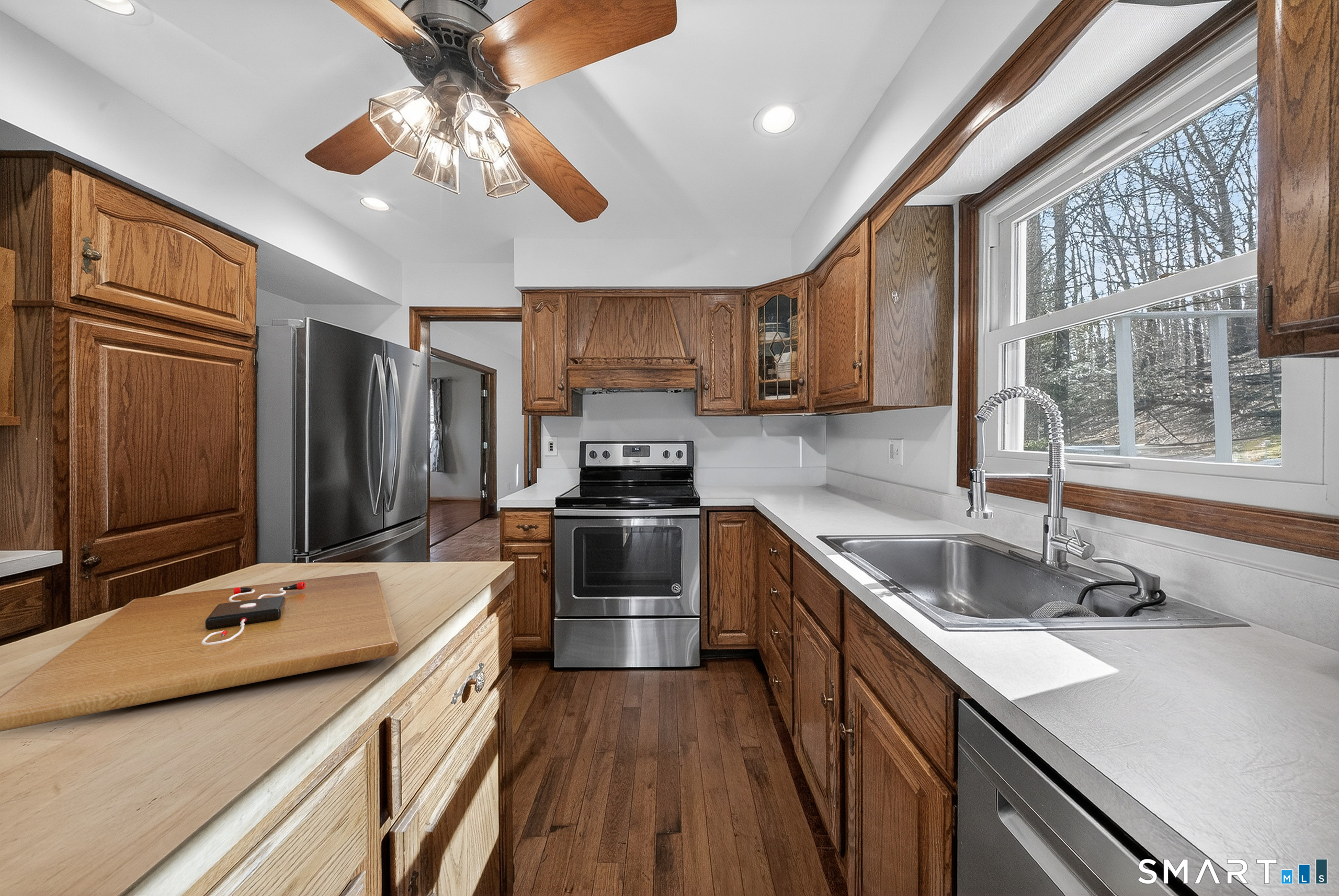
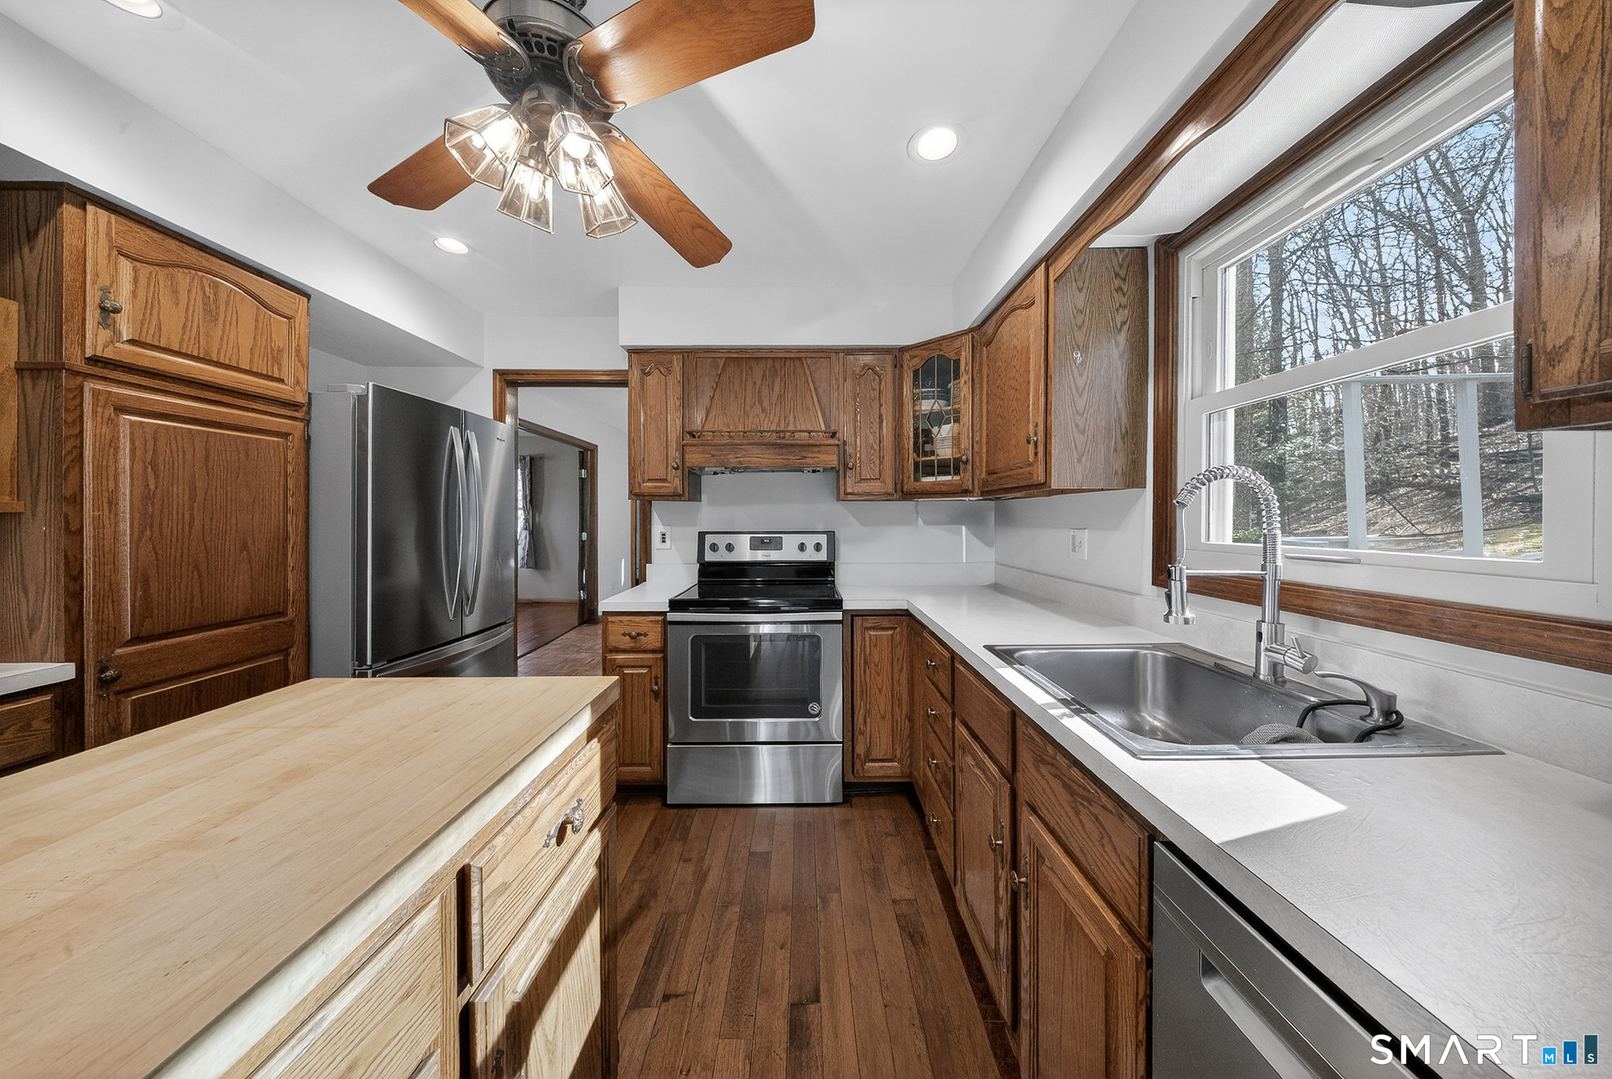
- cutting board (248, 617)
